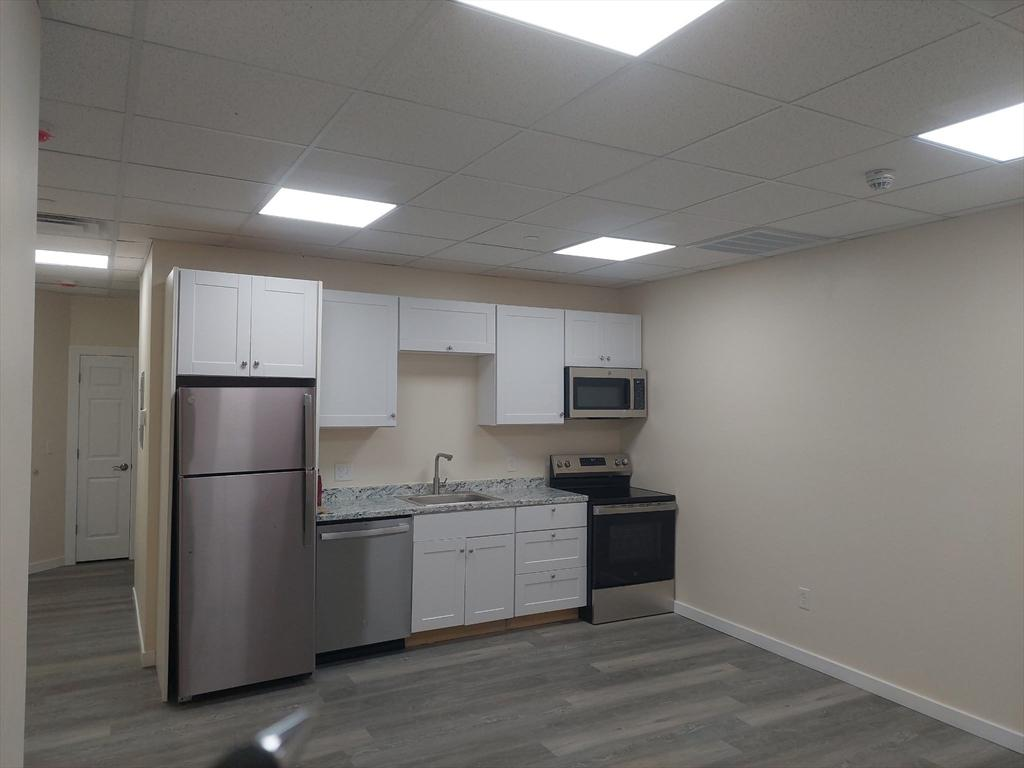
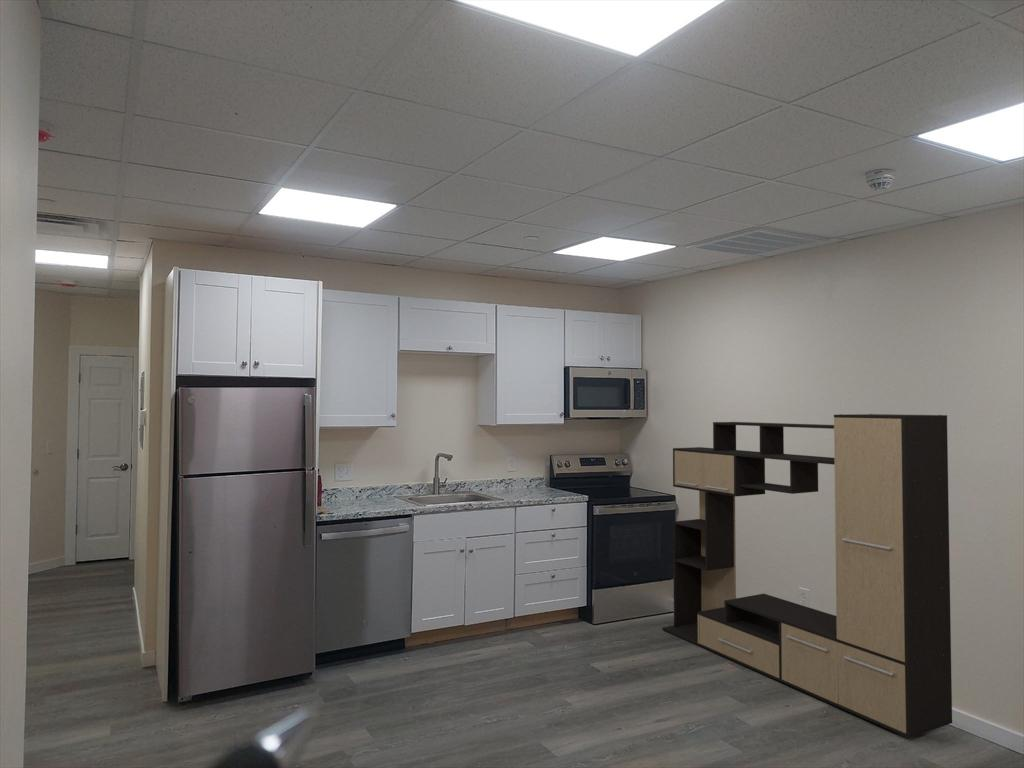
+ media console (735, 548)
